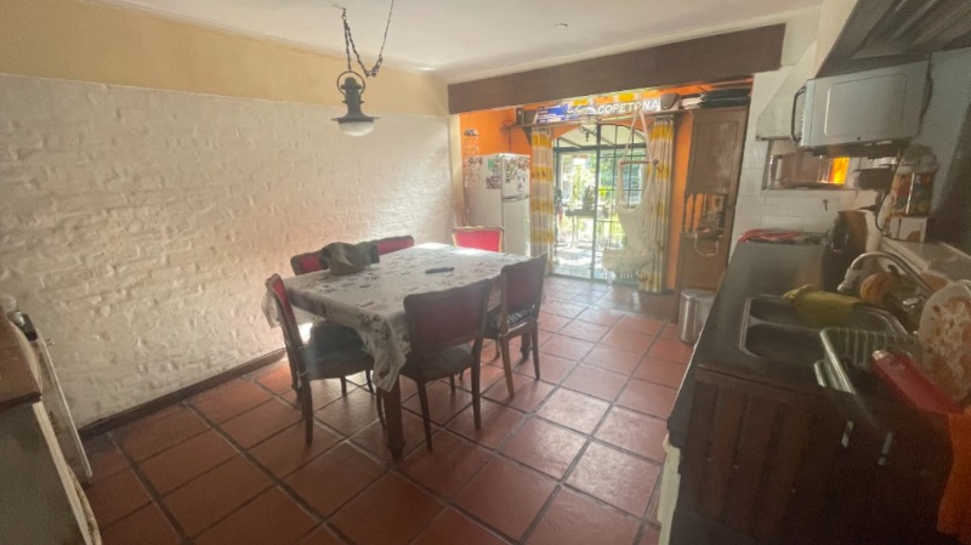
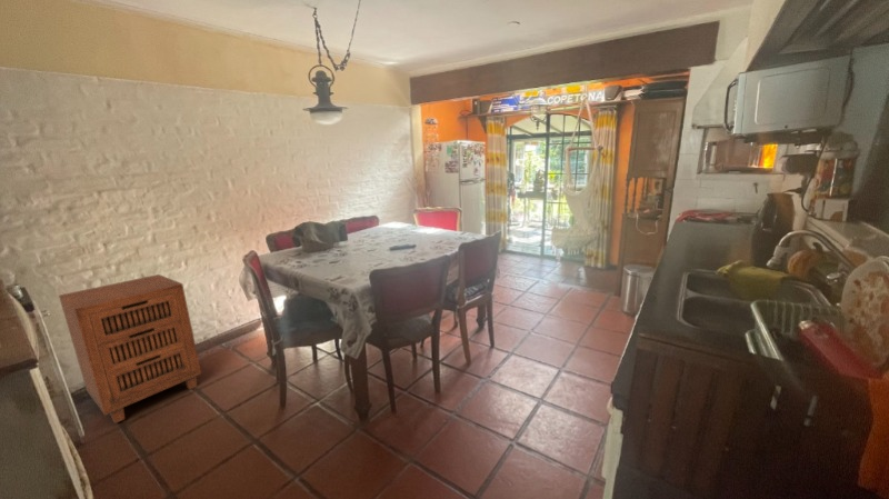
+ cabinet (136, 342)
